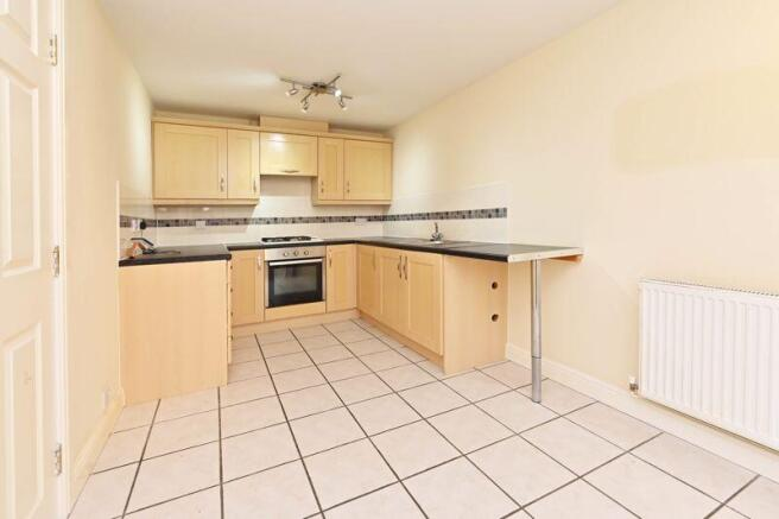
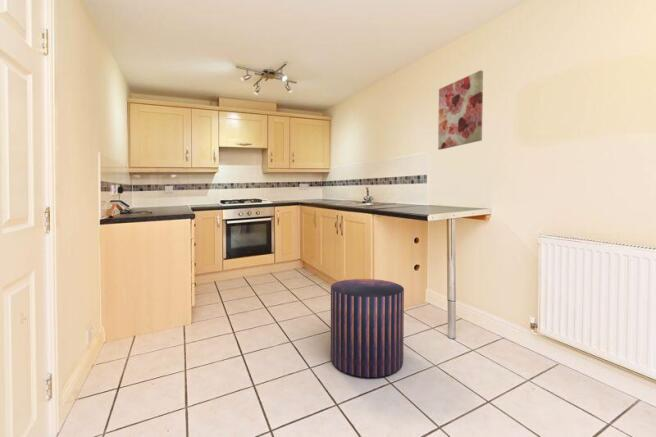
+ wall art (458, 113)
+ stool (366, 322)
